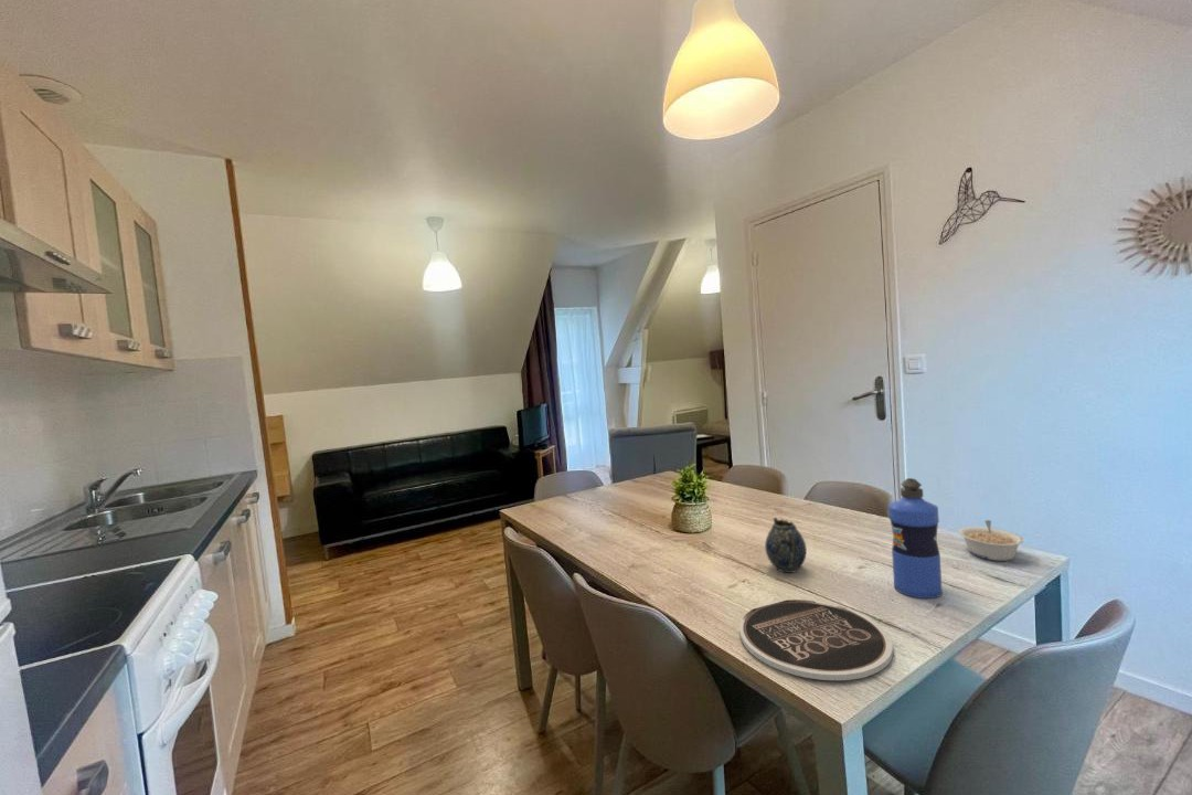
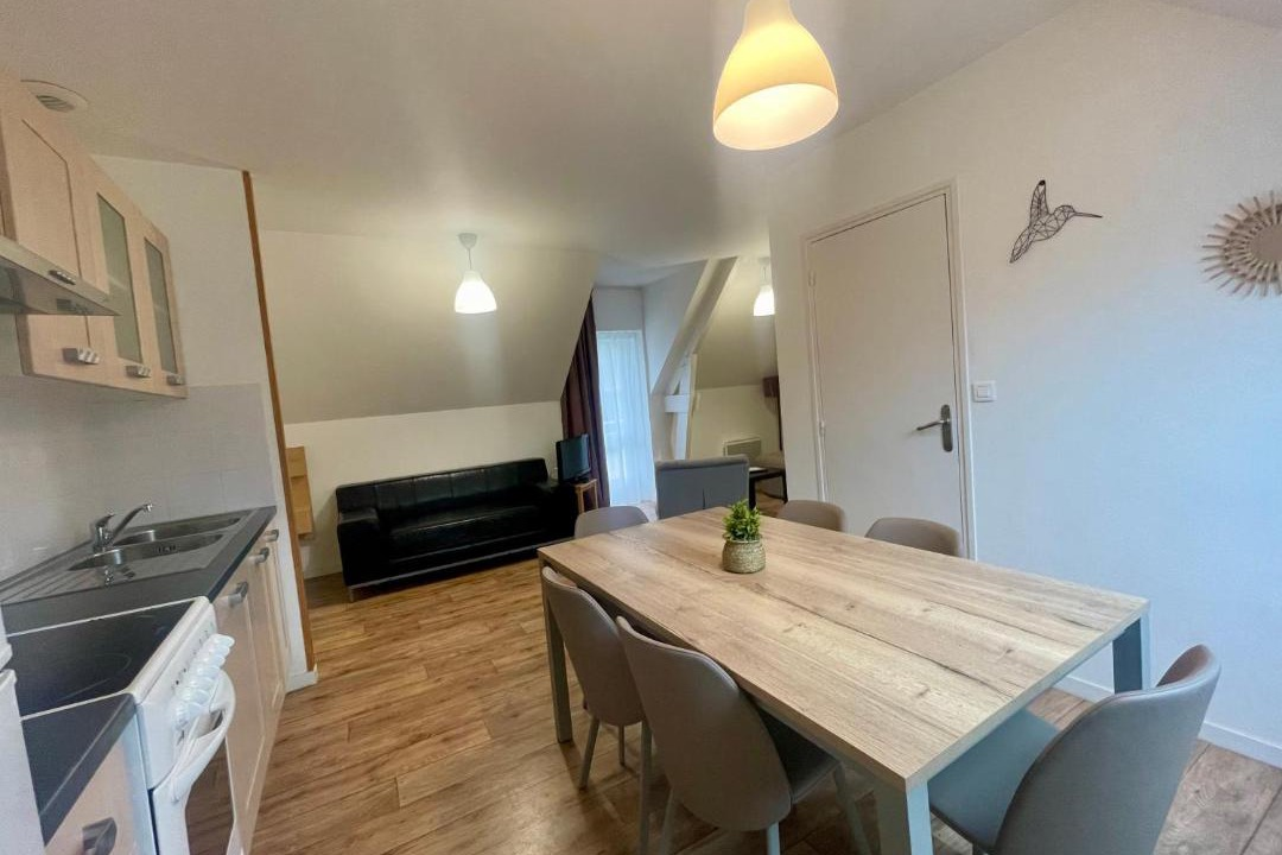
- plate (811, 634)
- legume (988, 541)
- water bottle (914, 534)
- teapot (784, 543)
